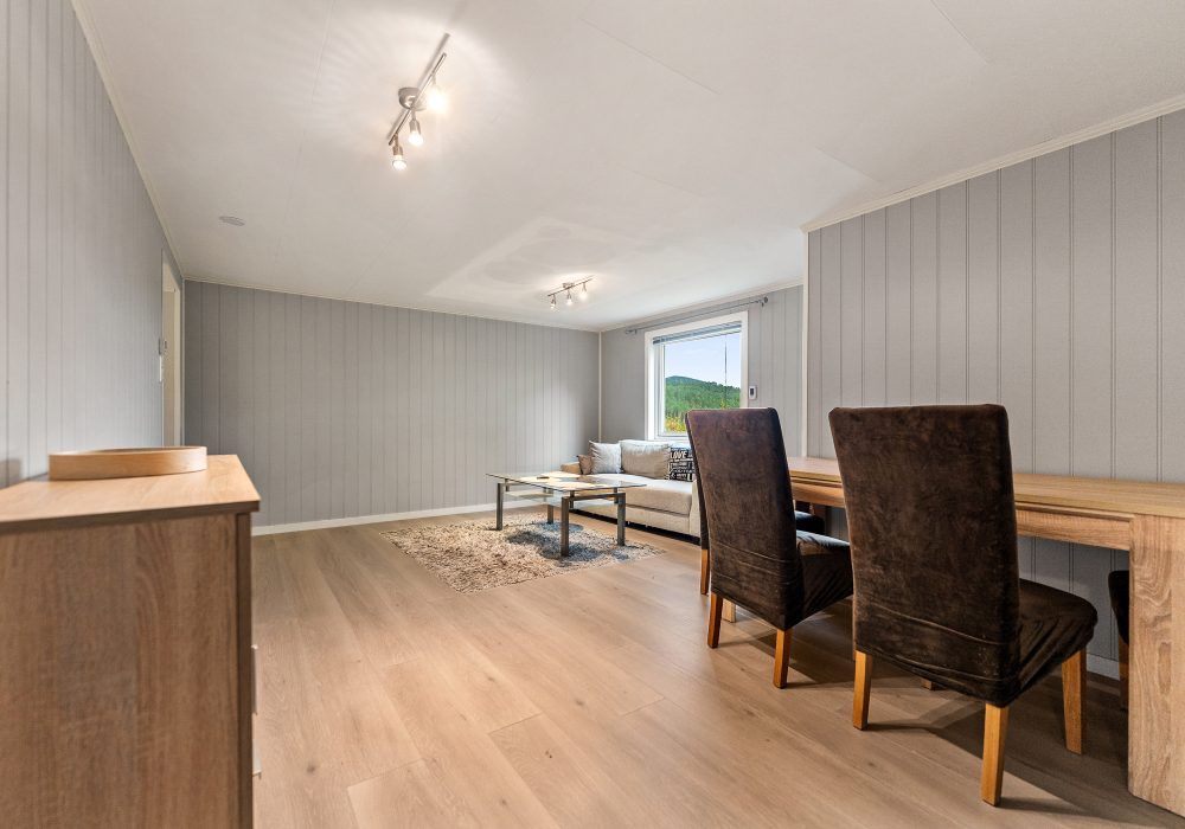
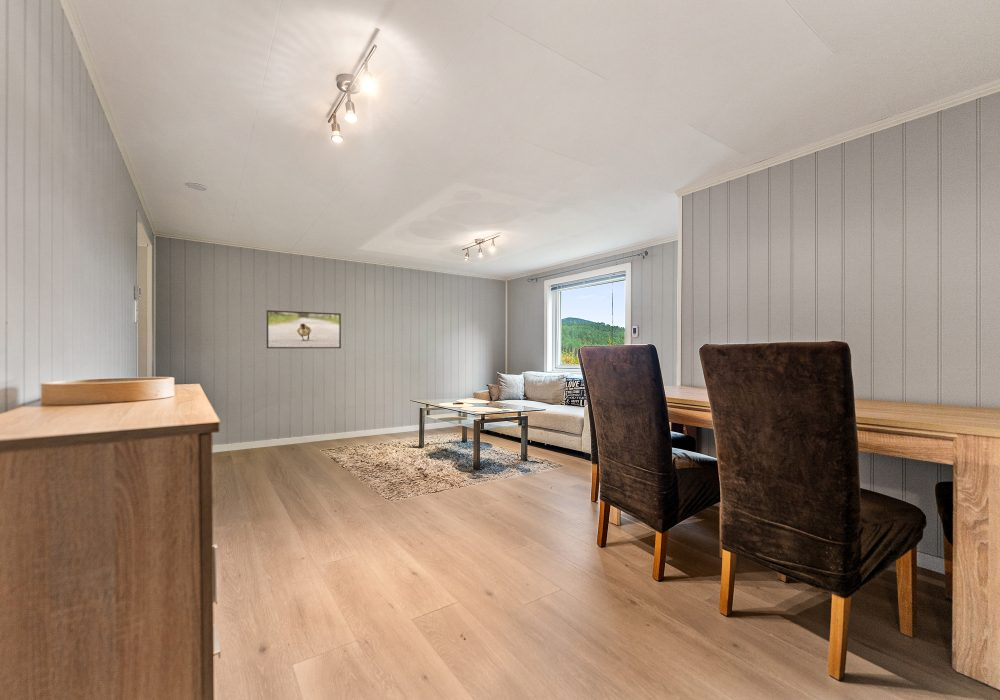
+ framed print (305, 330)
